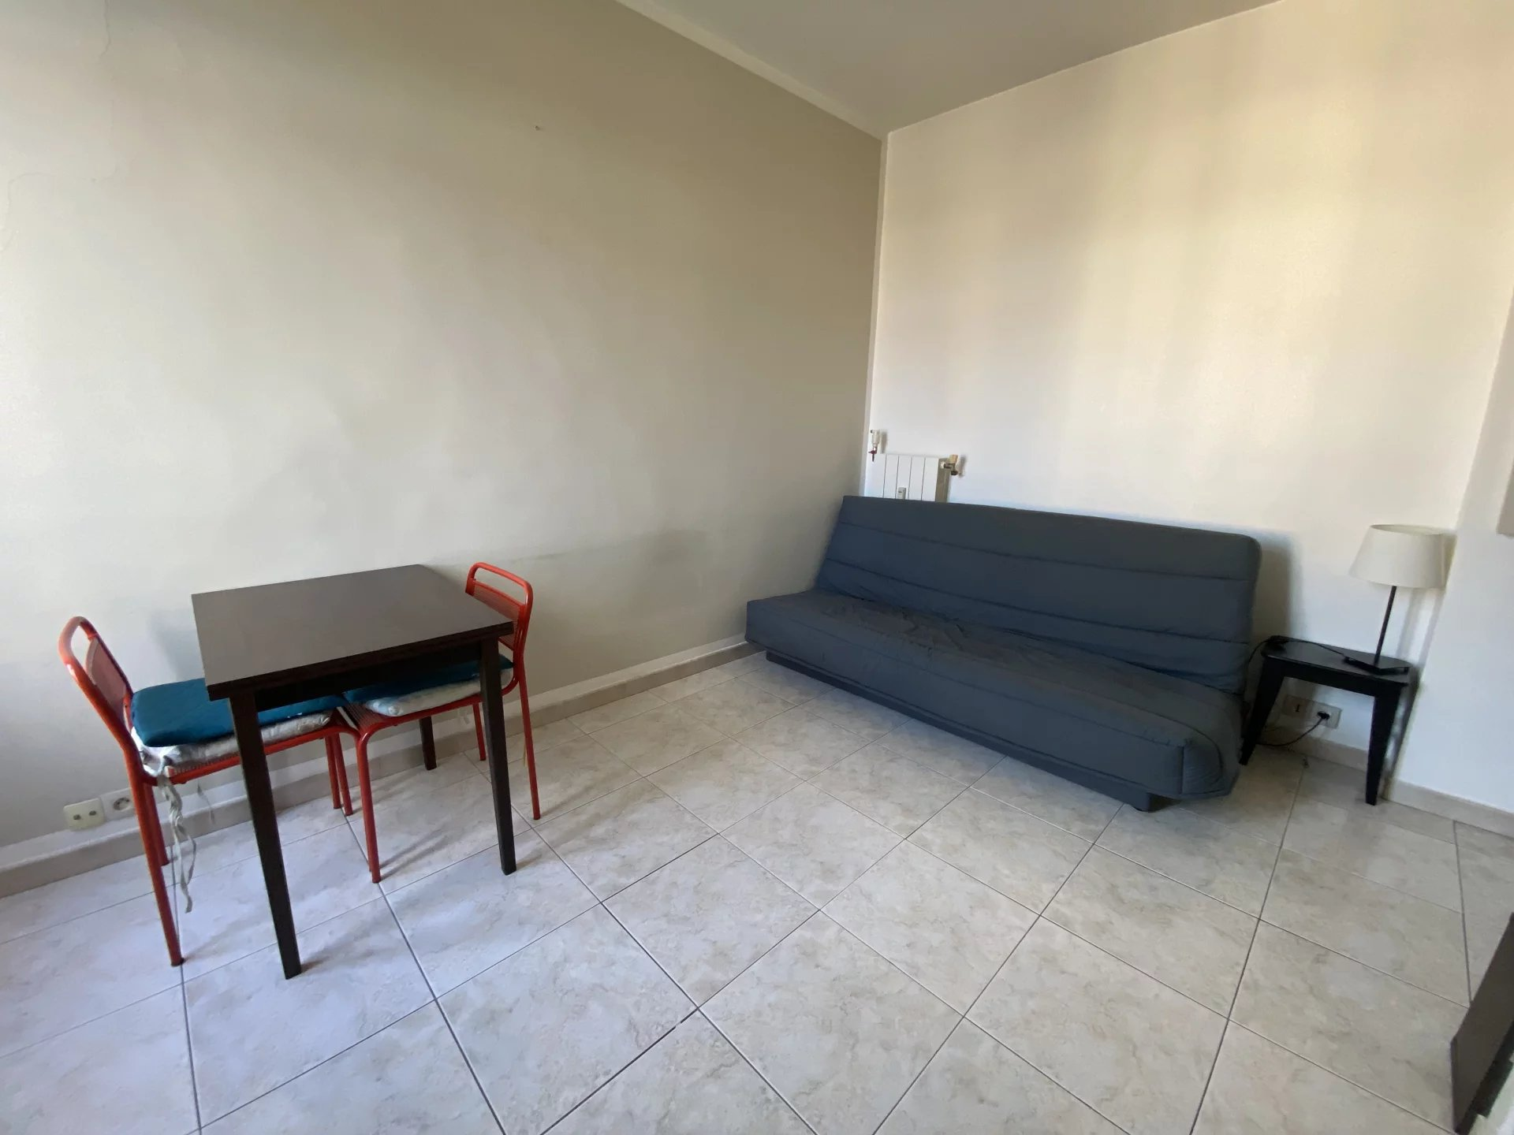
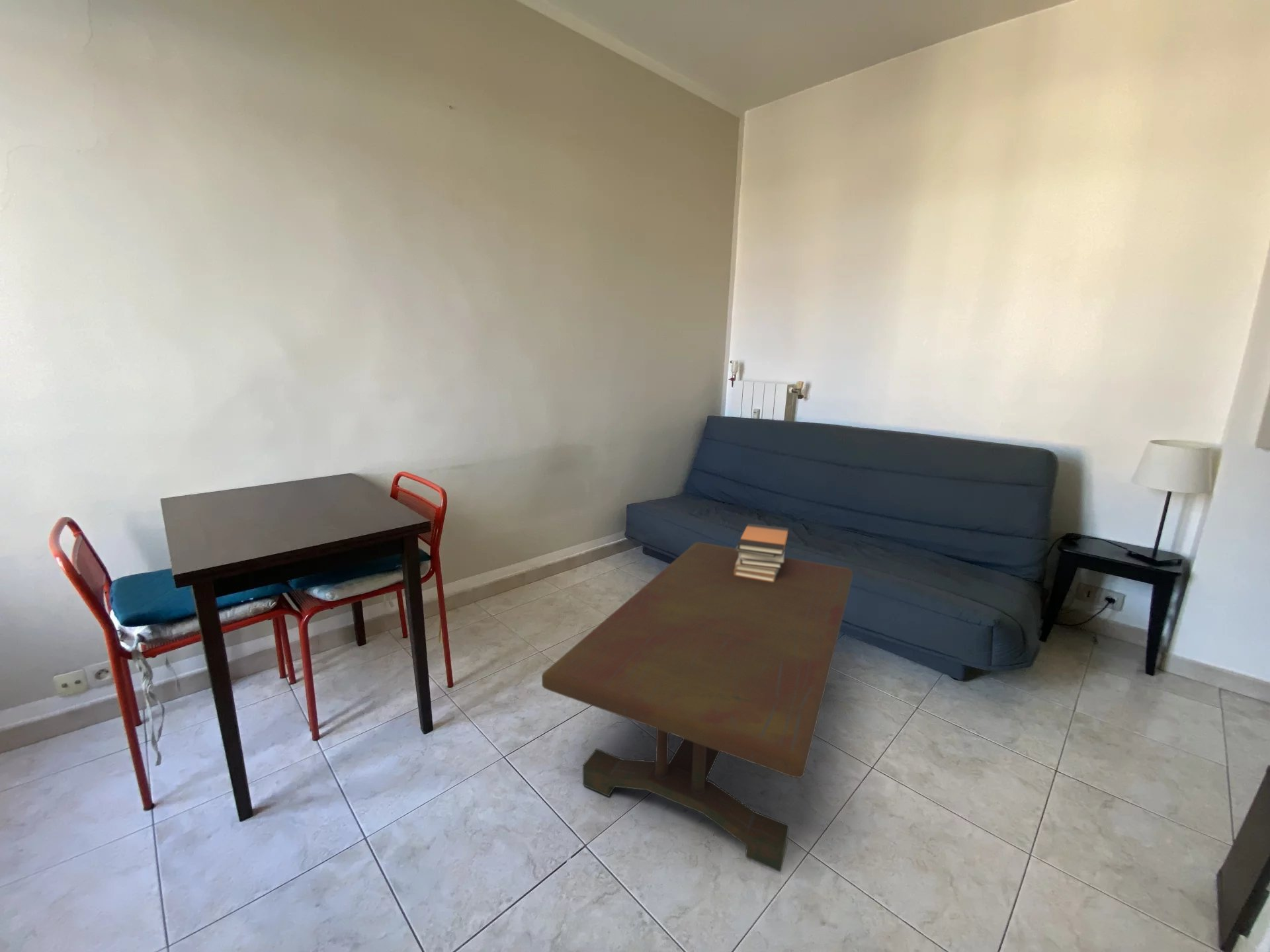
+ book stack (762, 550)
+ coffee table (726, 669)
